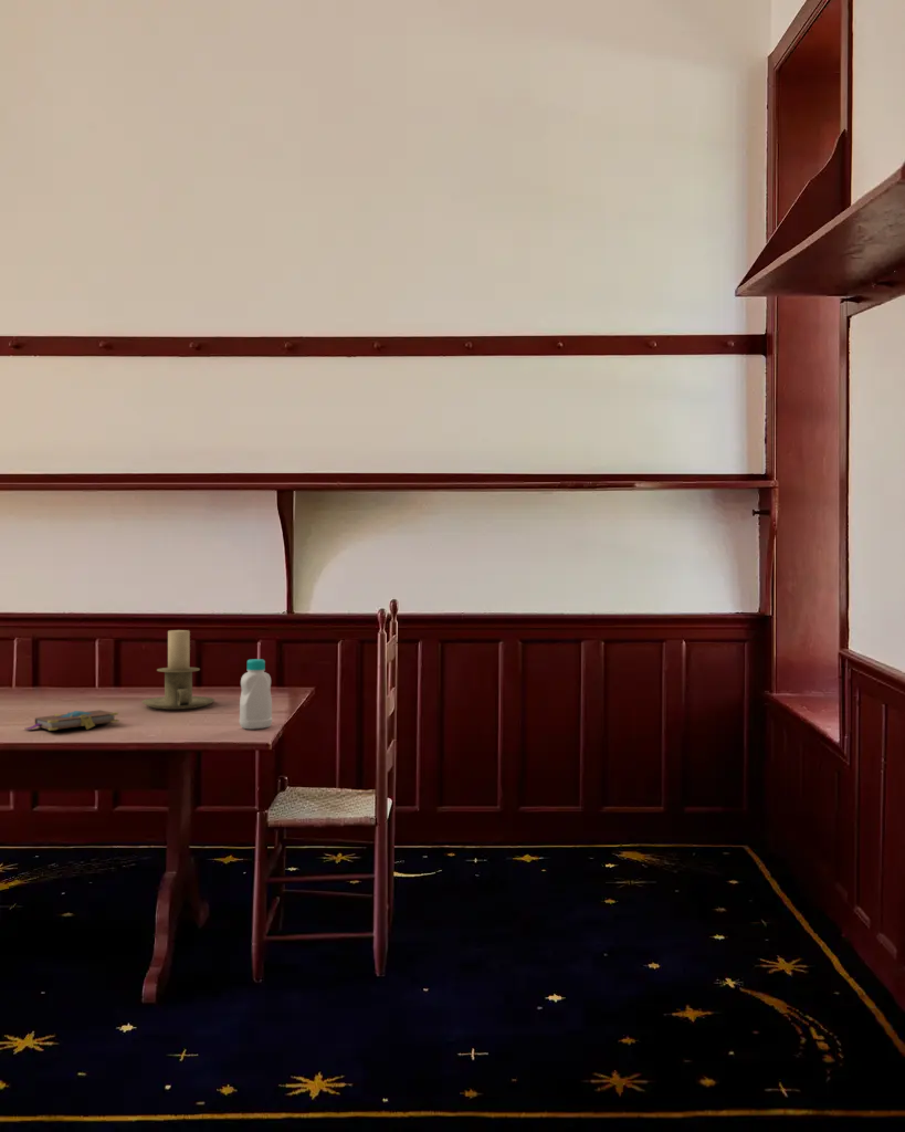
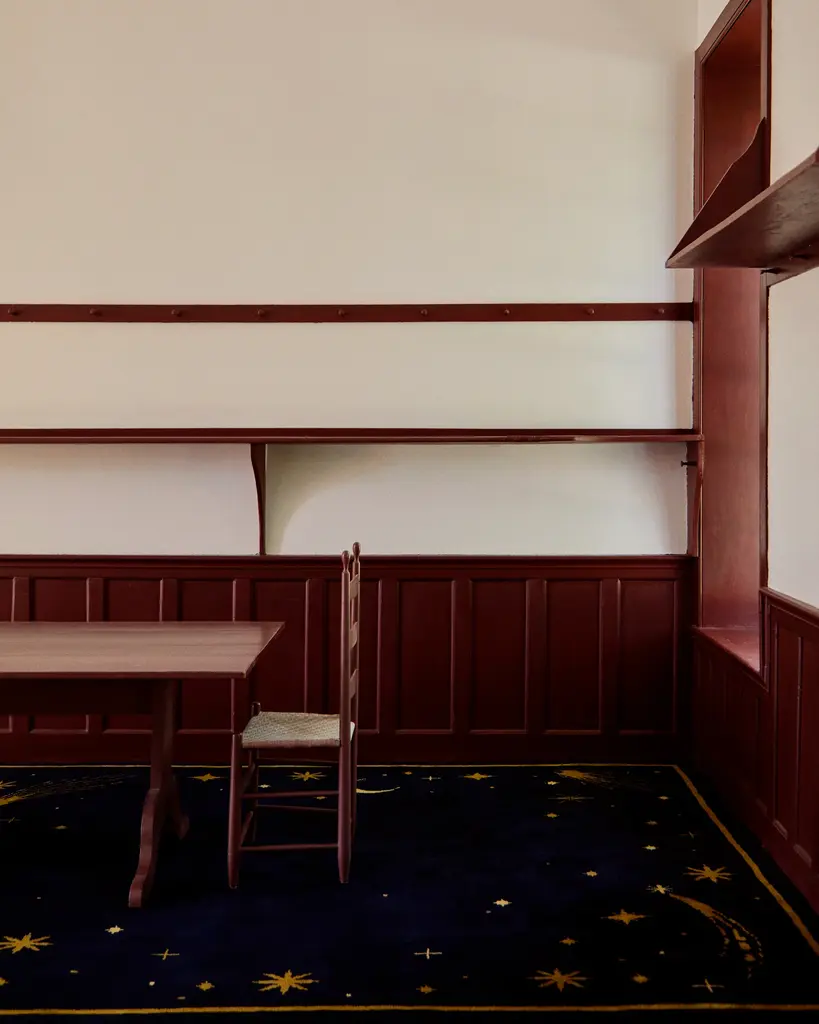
- bottle (255, 693)
- candle holder (178, 667)
- book (70, 719)
